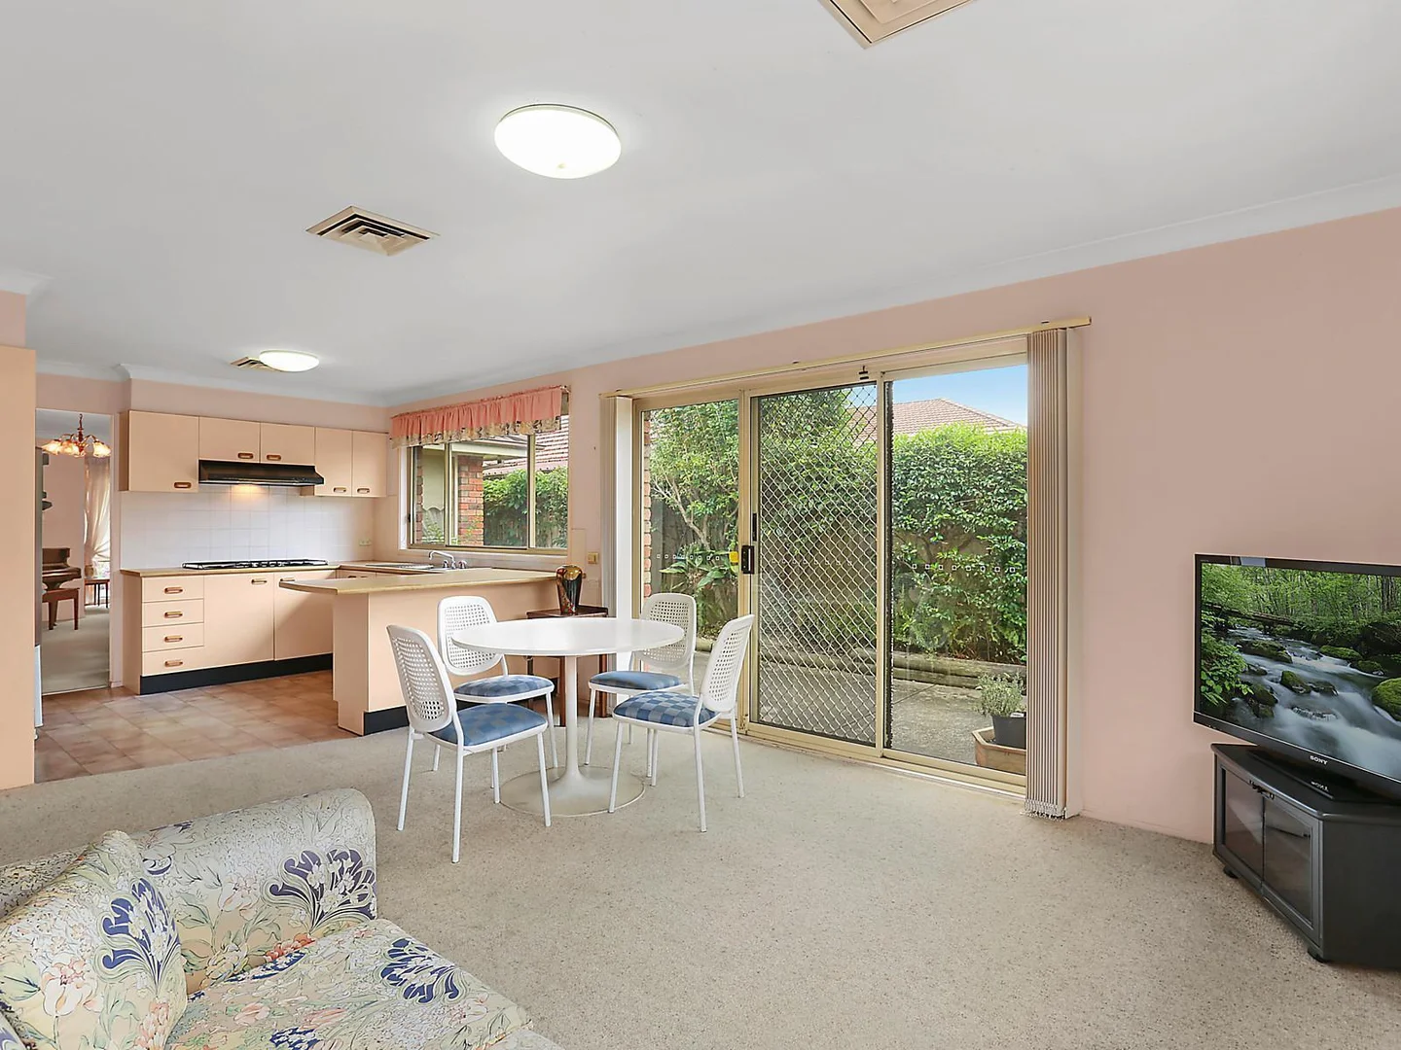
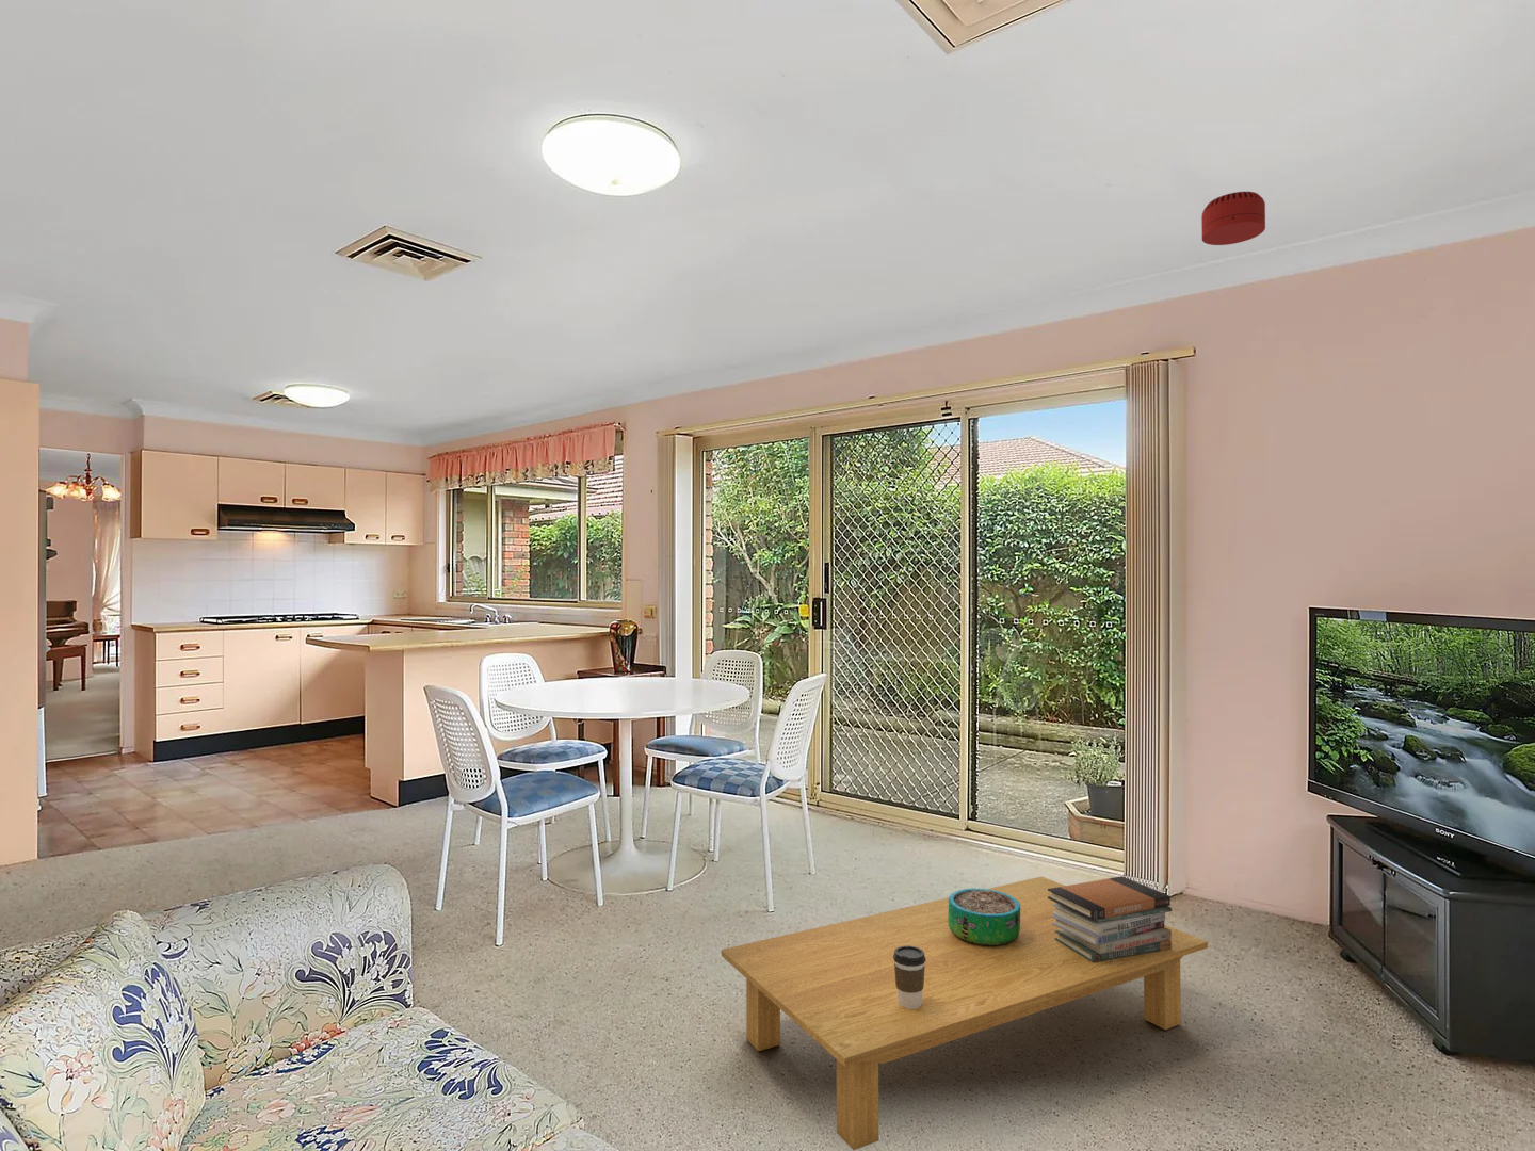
+ book stack (1108, 918)
+ coffee cup (909, 976)
+ decorative bowl (983, 915)
+ coffee table (967, 988)
+ smoke detector (1233, 218)
